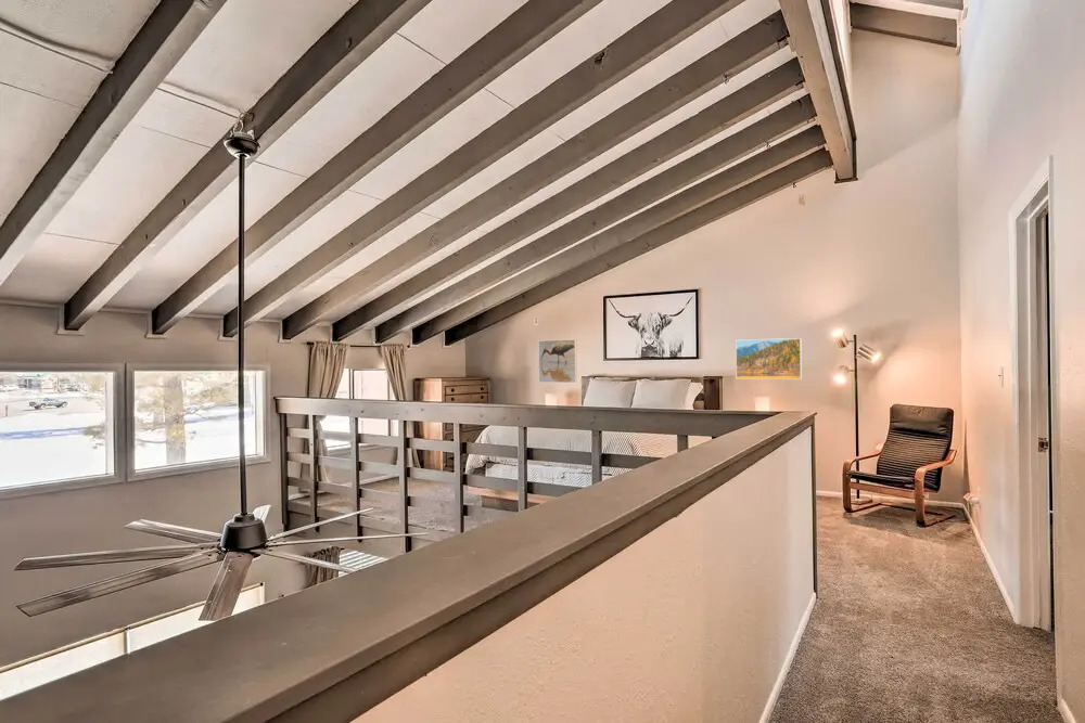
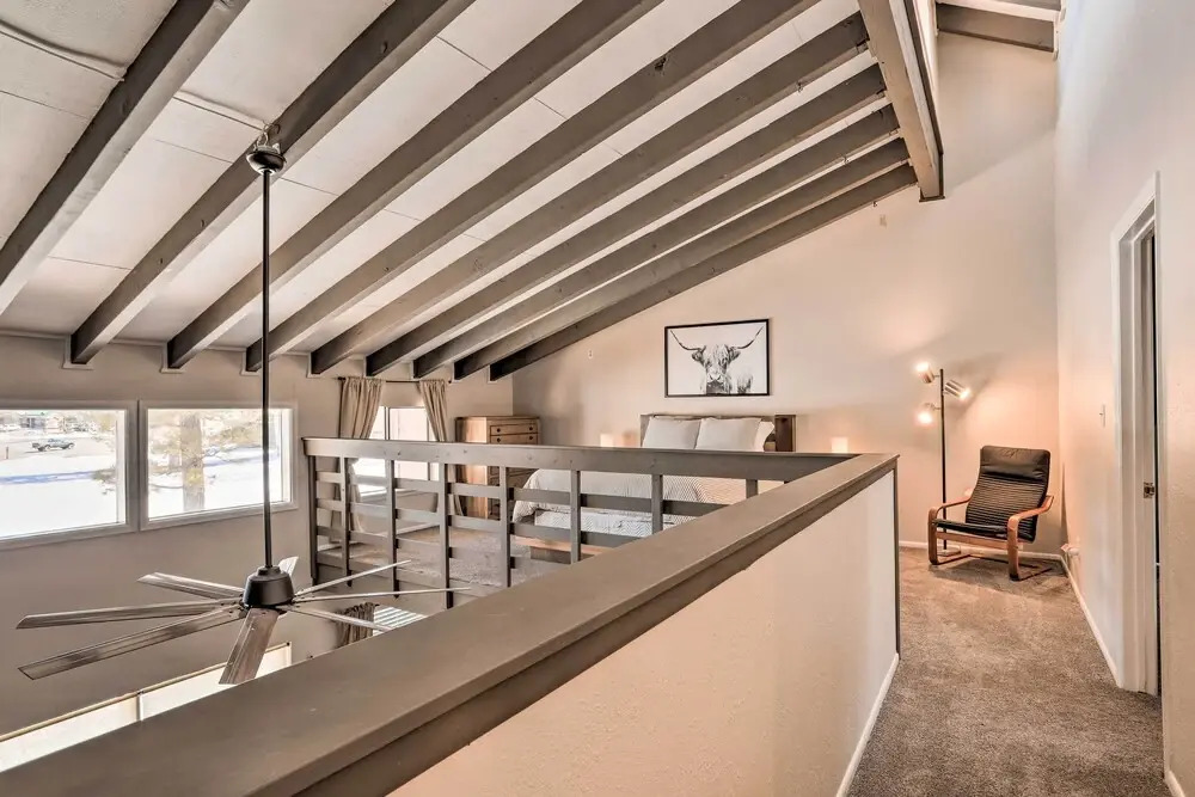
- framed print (557, 361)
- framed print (767, 359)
